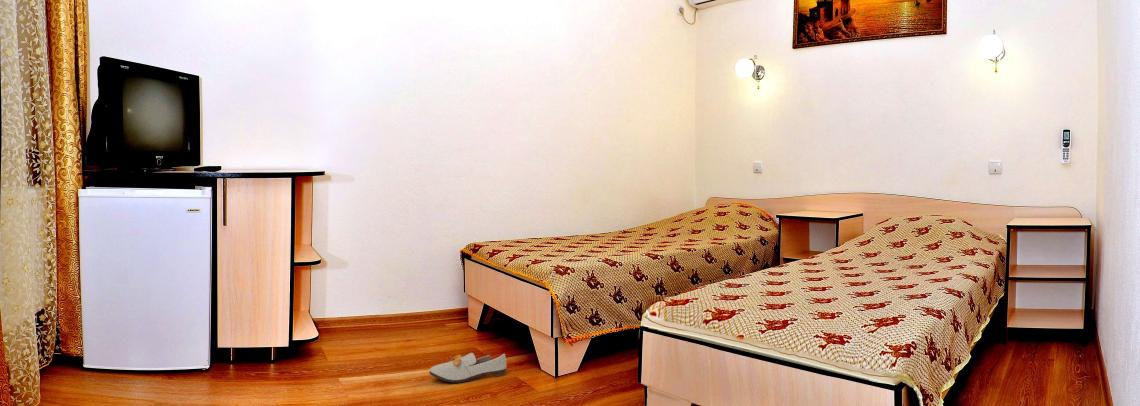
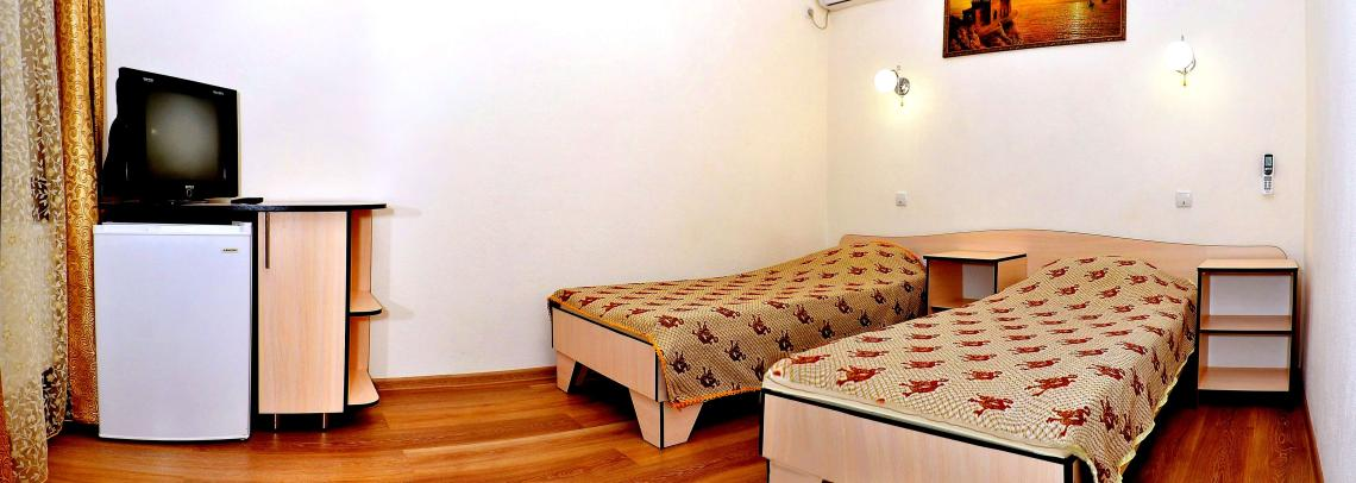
- shoe (465, 364)
